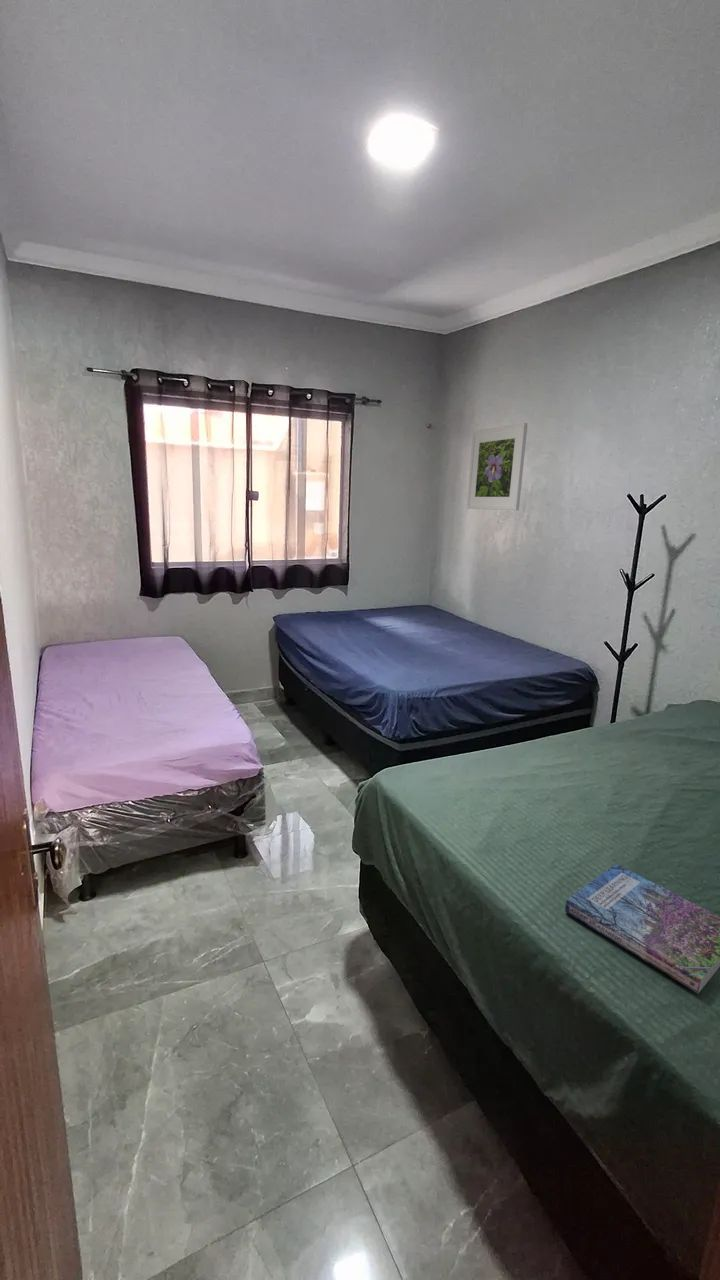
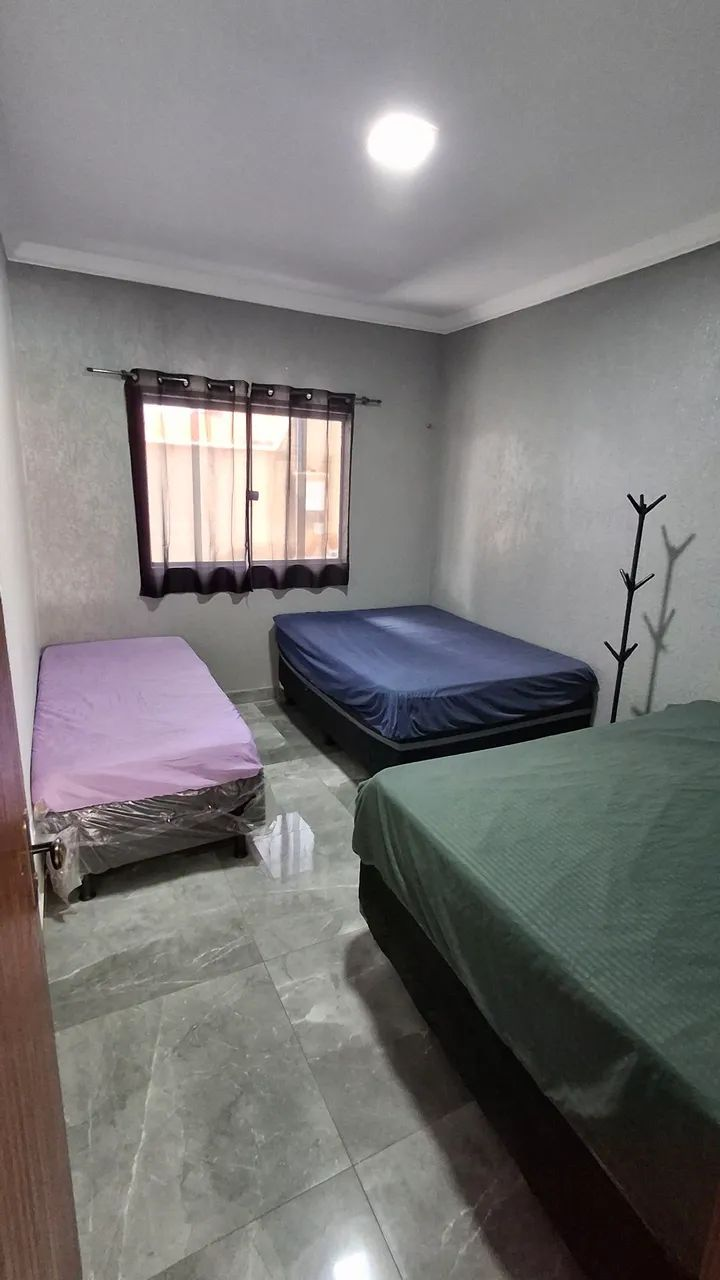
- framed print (494, 469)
- book (651, 920)
